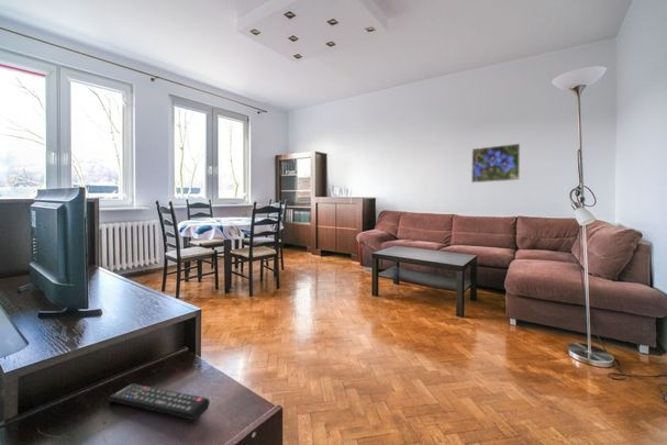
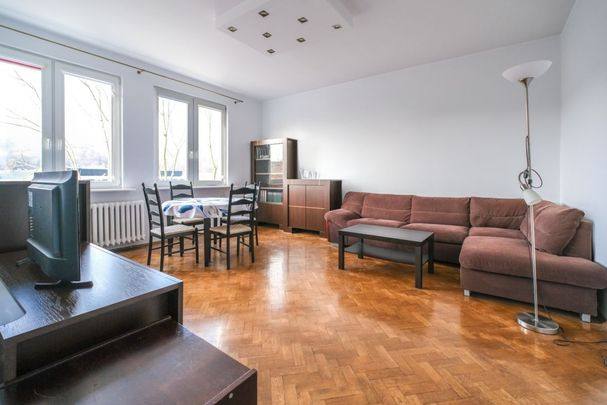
- remote control (158, 401)
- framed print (494, 164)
